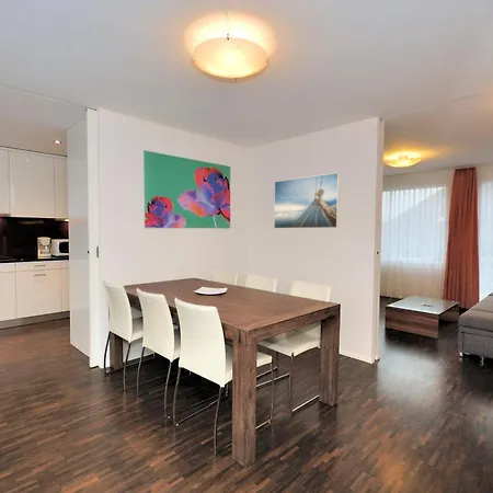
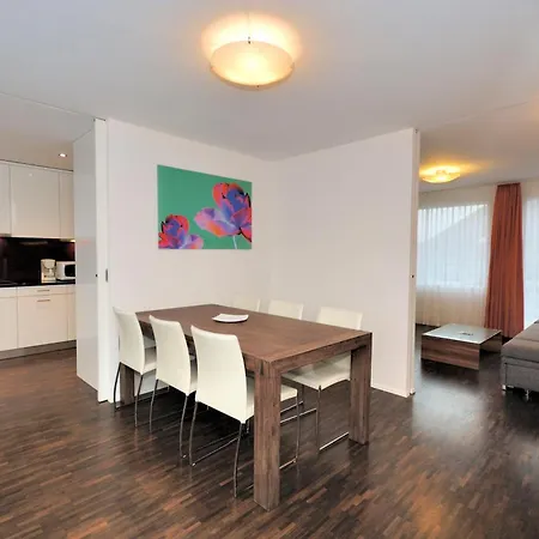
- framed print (303, 203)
